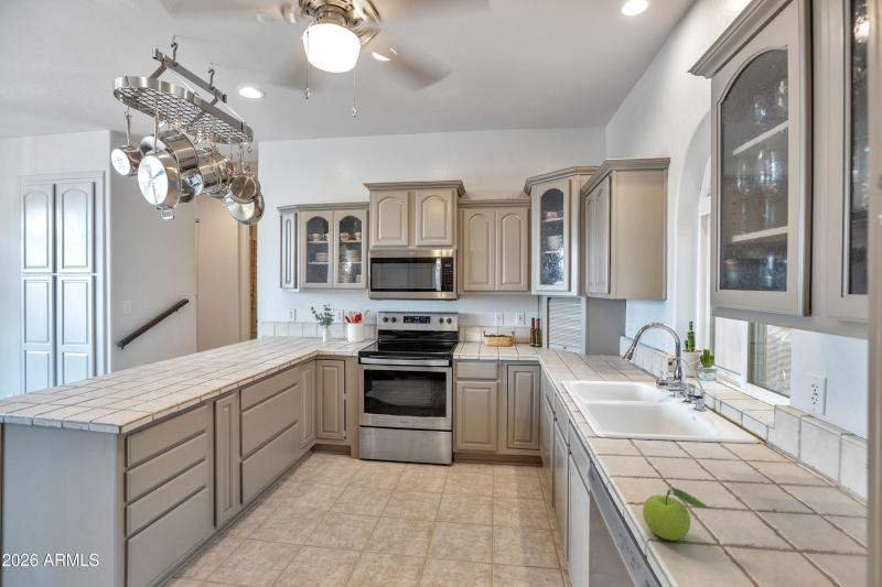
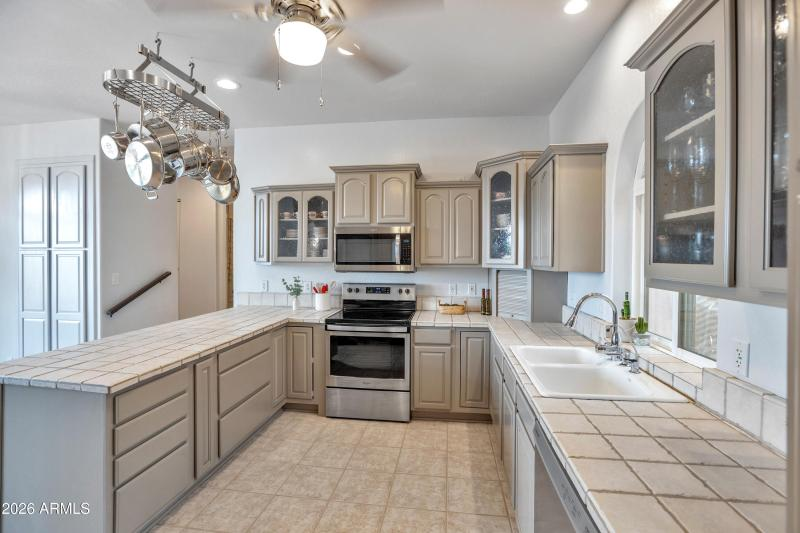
- fruit (675, 513)
